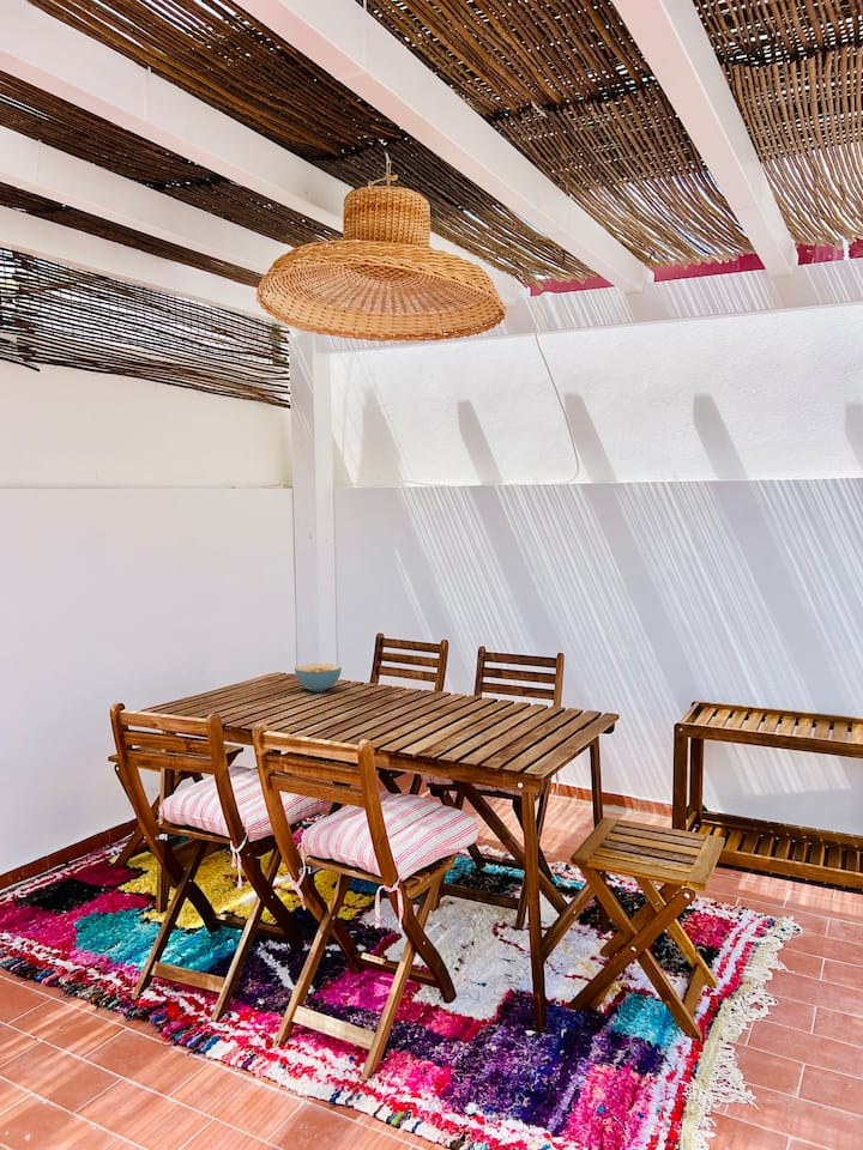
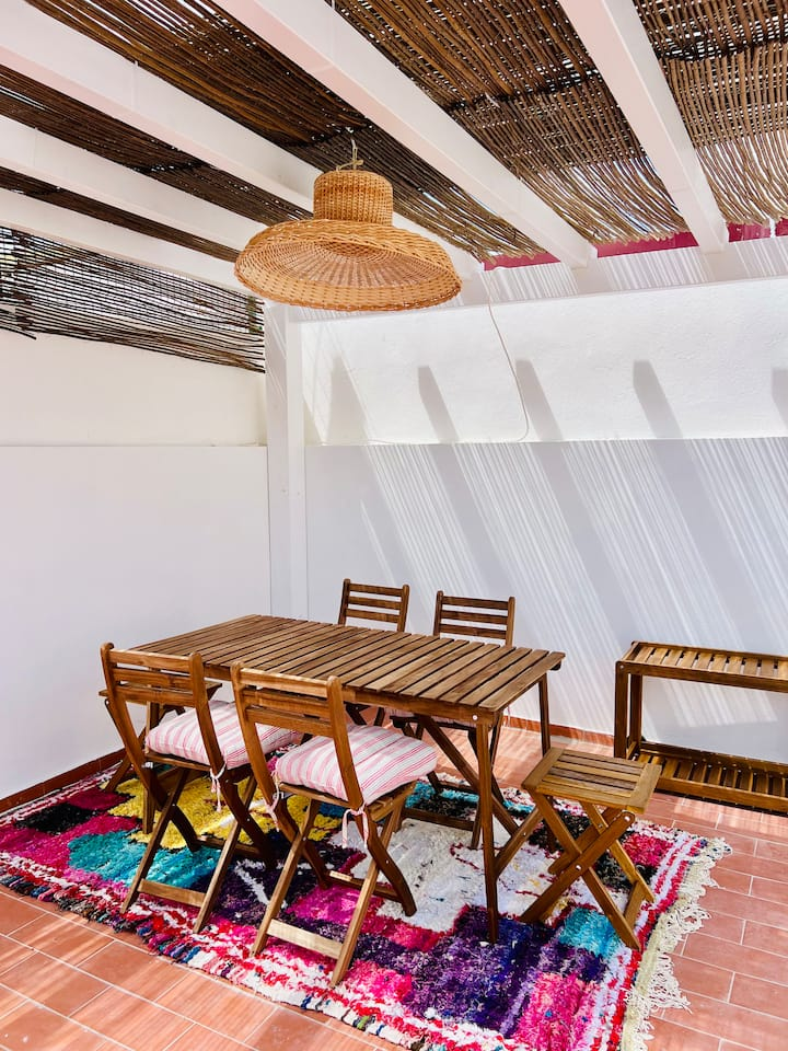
- cereal bowl (318, 678)
